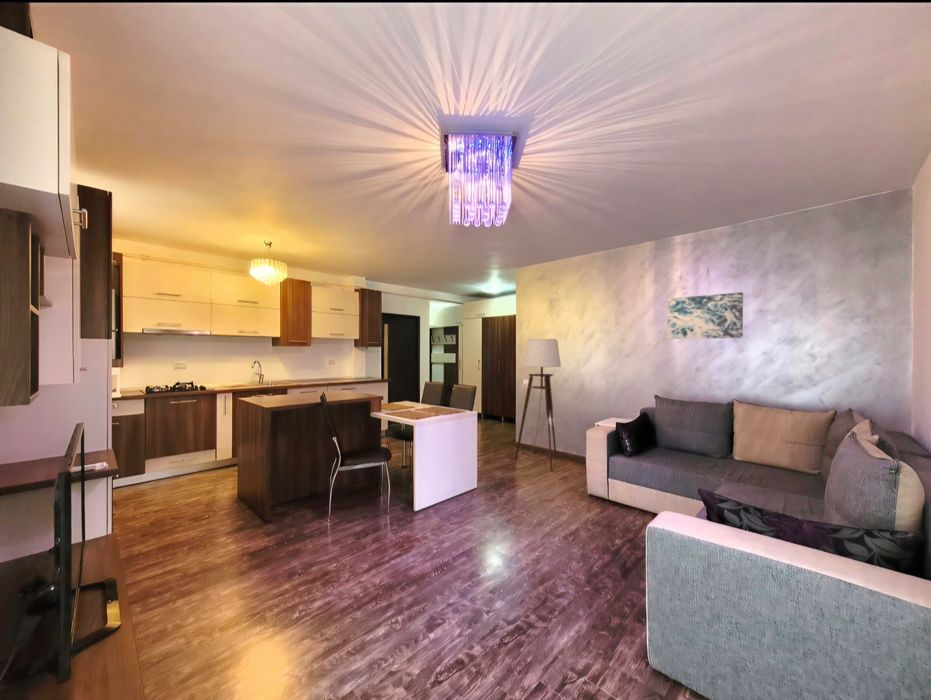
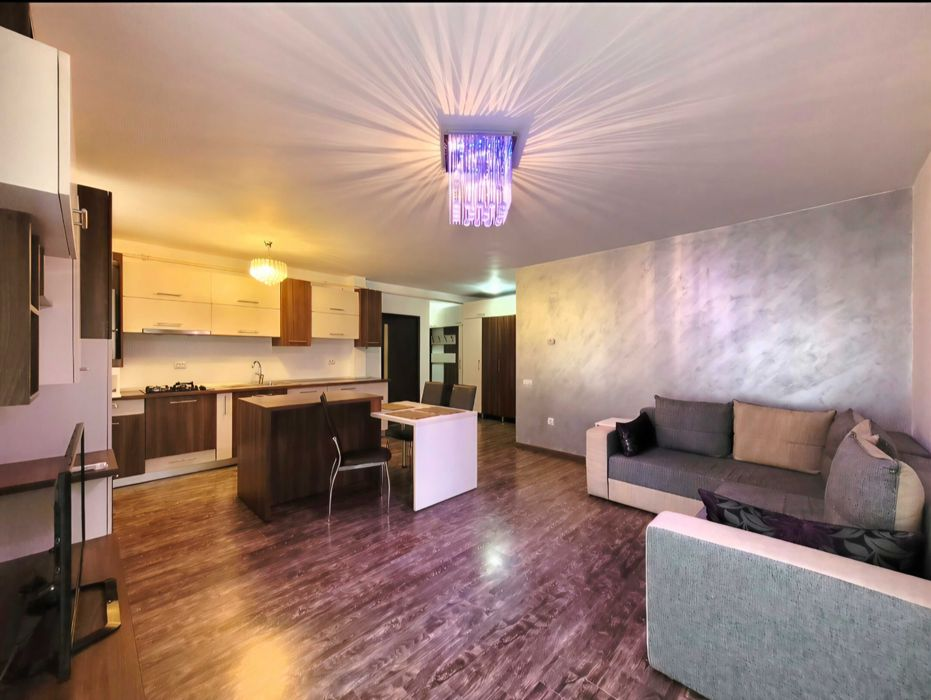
- wall art (702, 317)
- floor lamp (540, 400)
